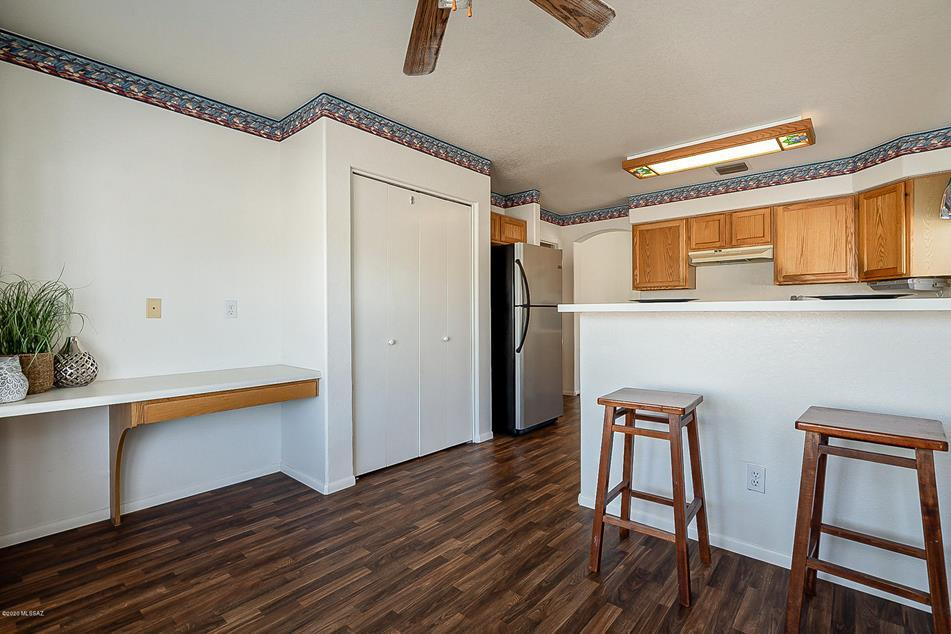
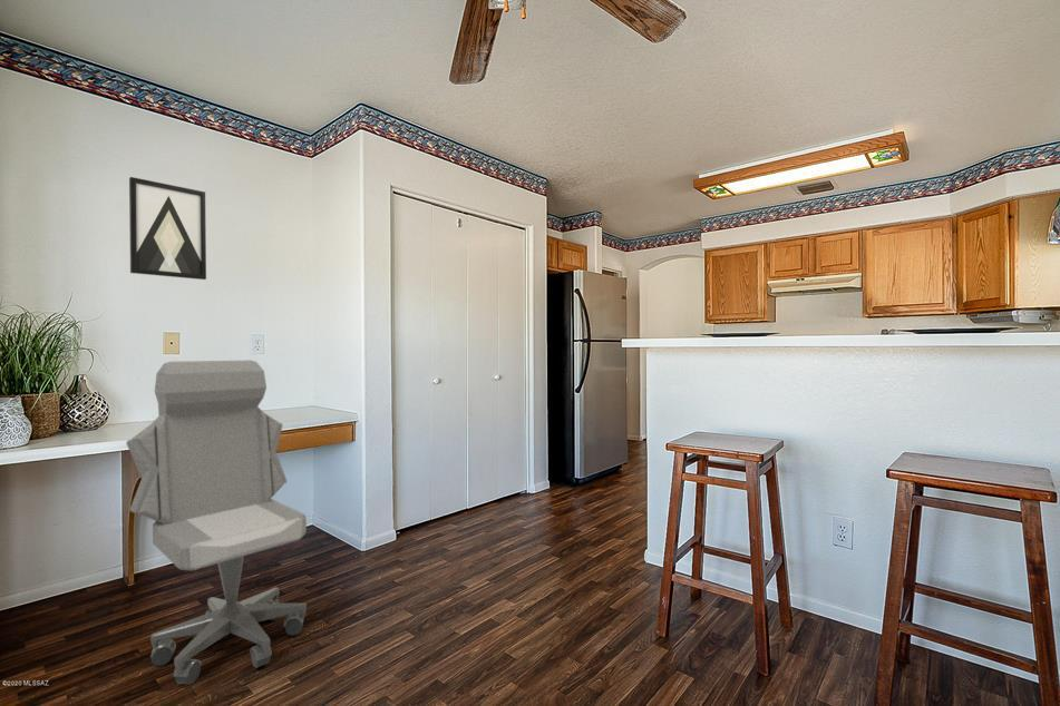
+ wall art (169, 231)
+ office chair (230, 503)
